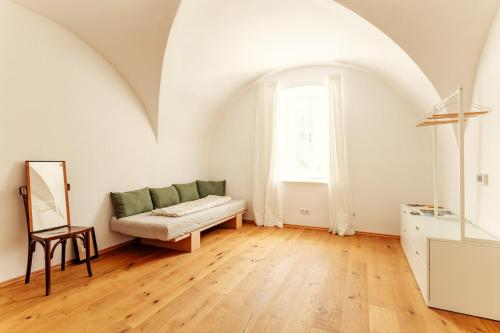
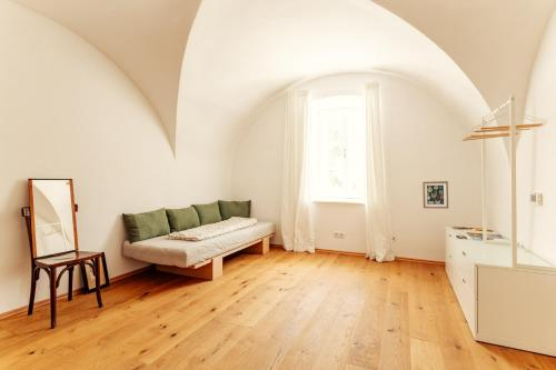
+ wall art (435, 194)
